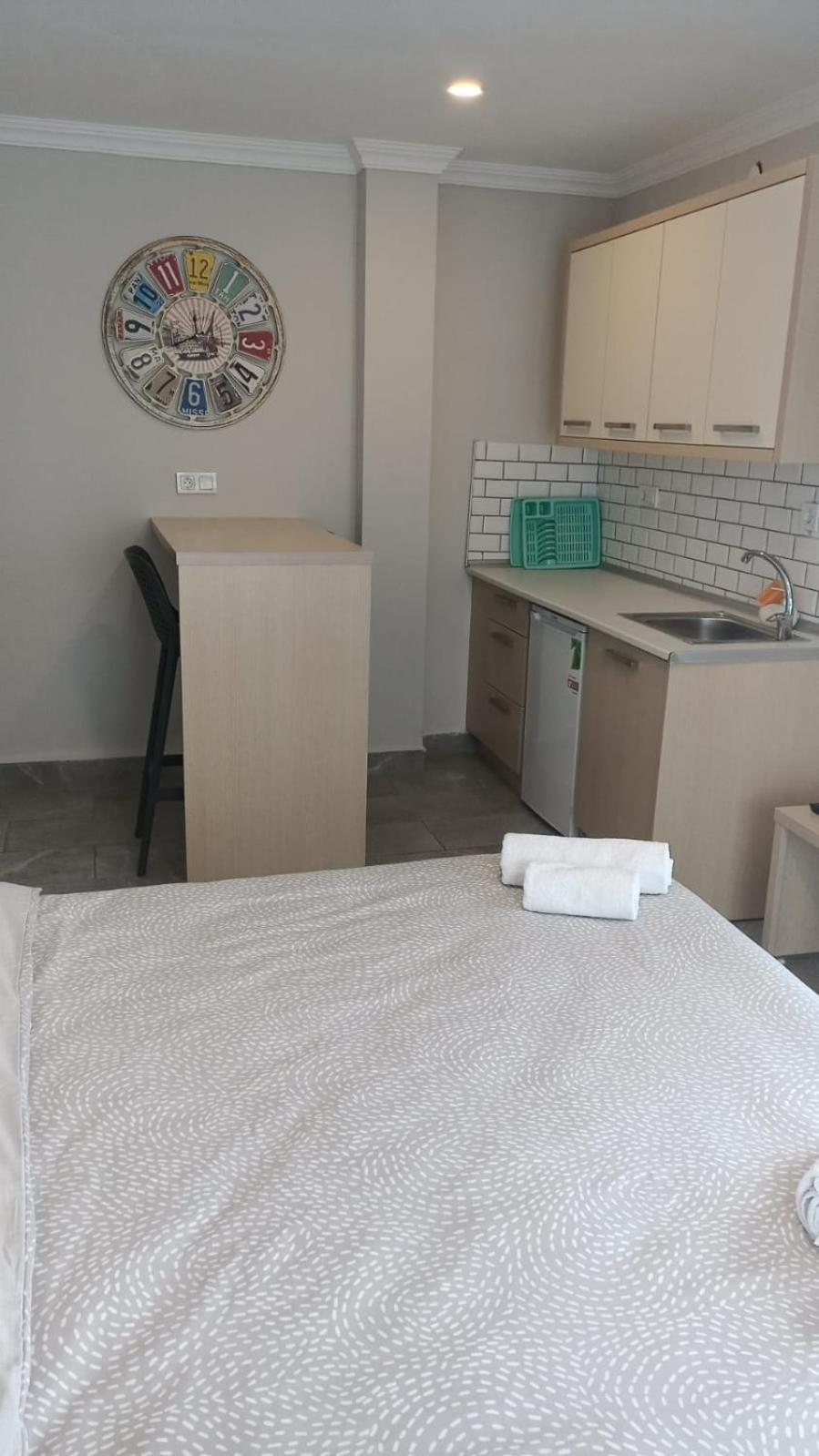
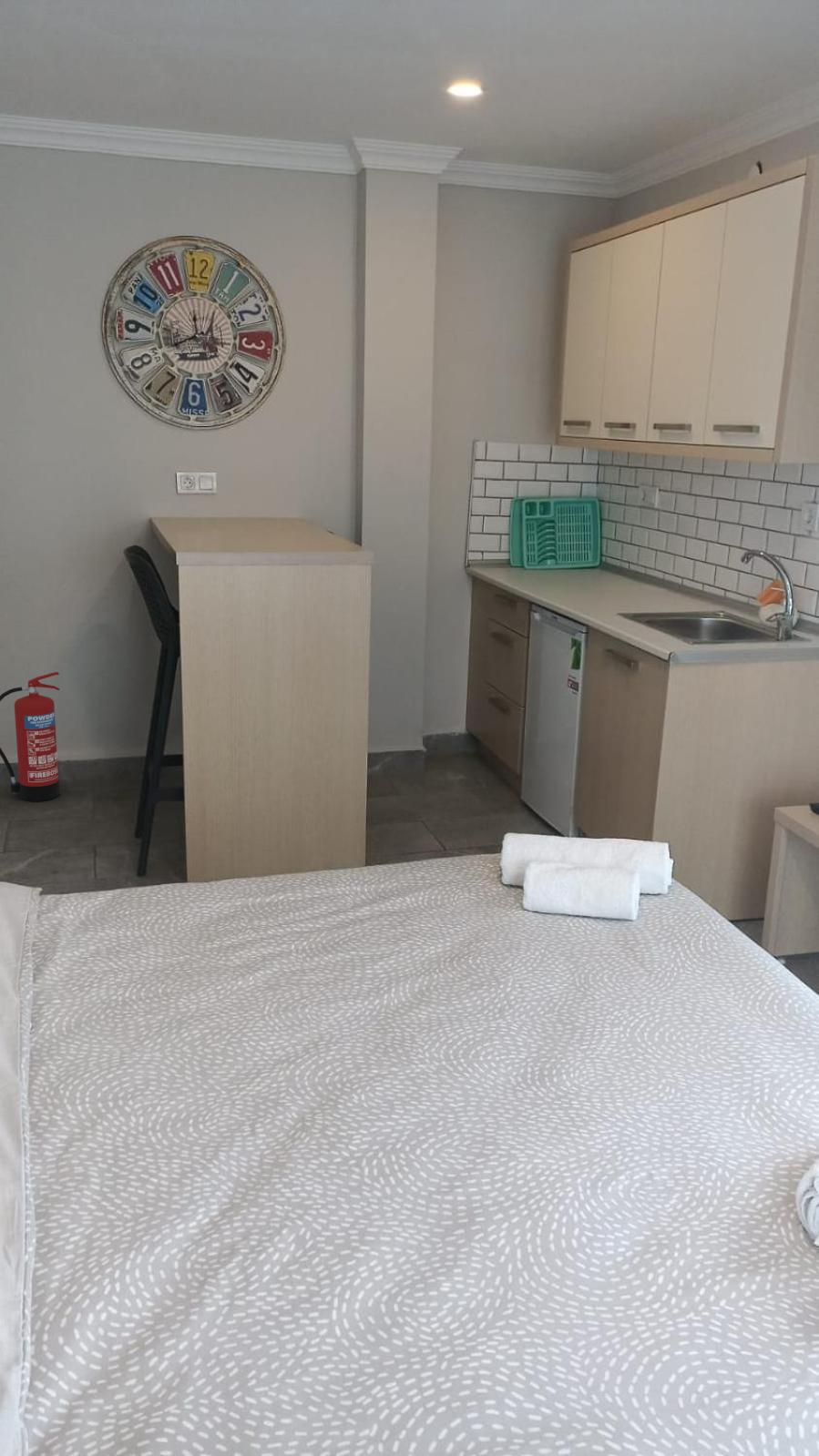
+ fire extinguisher (26, 735)
